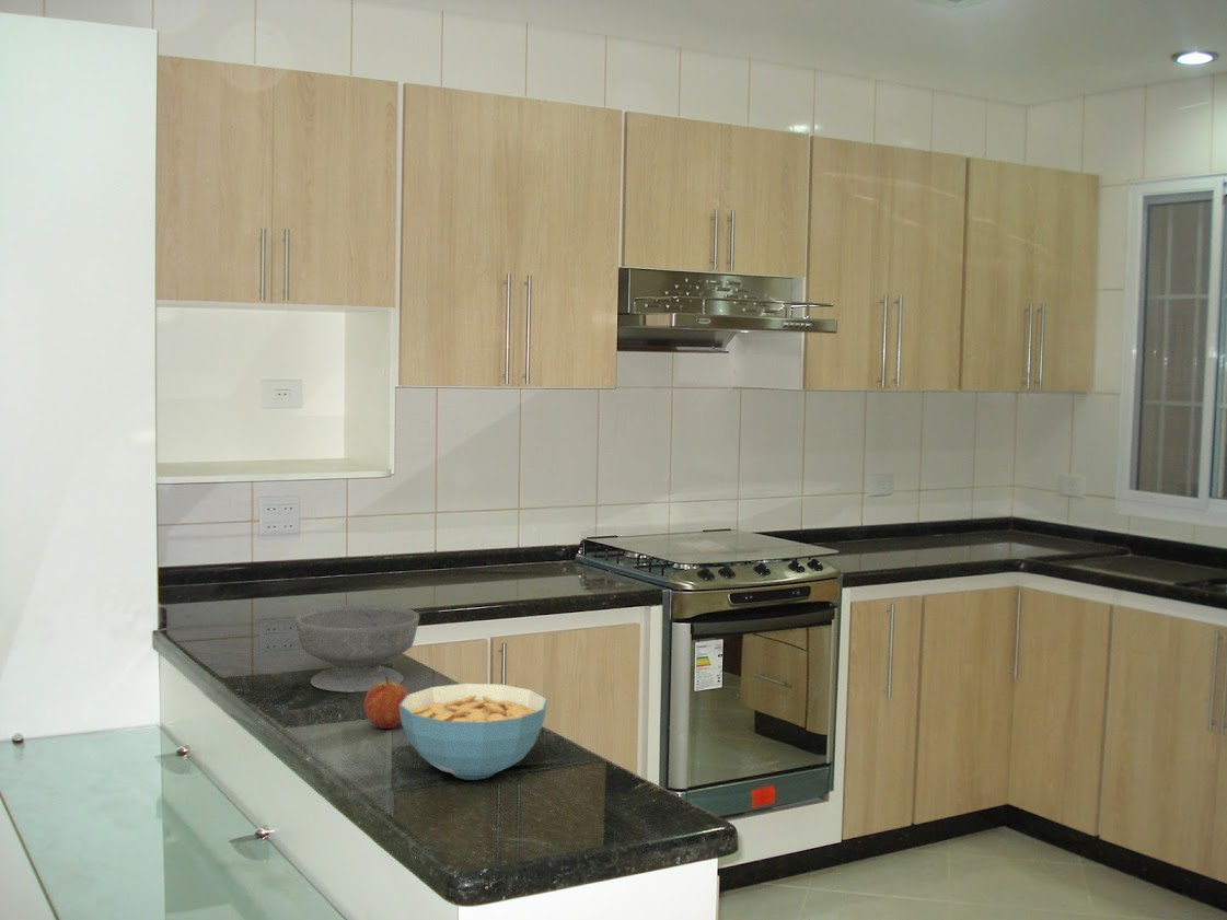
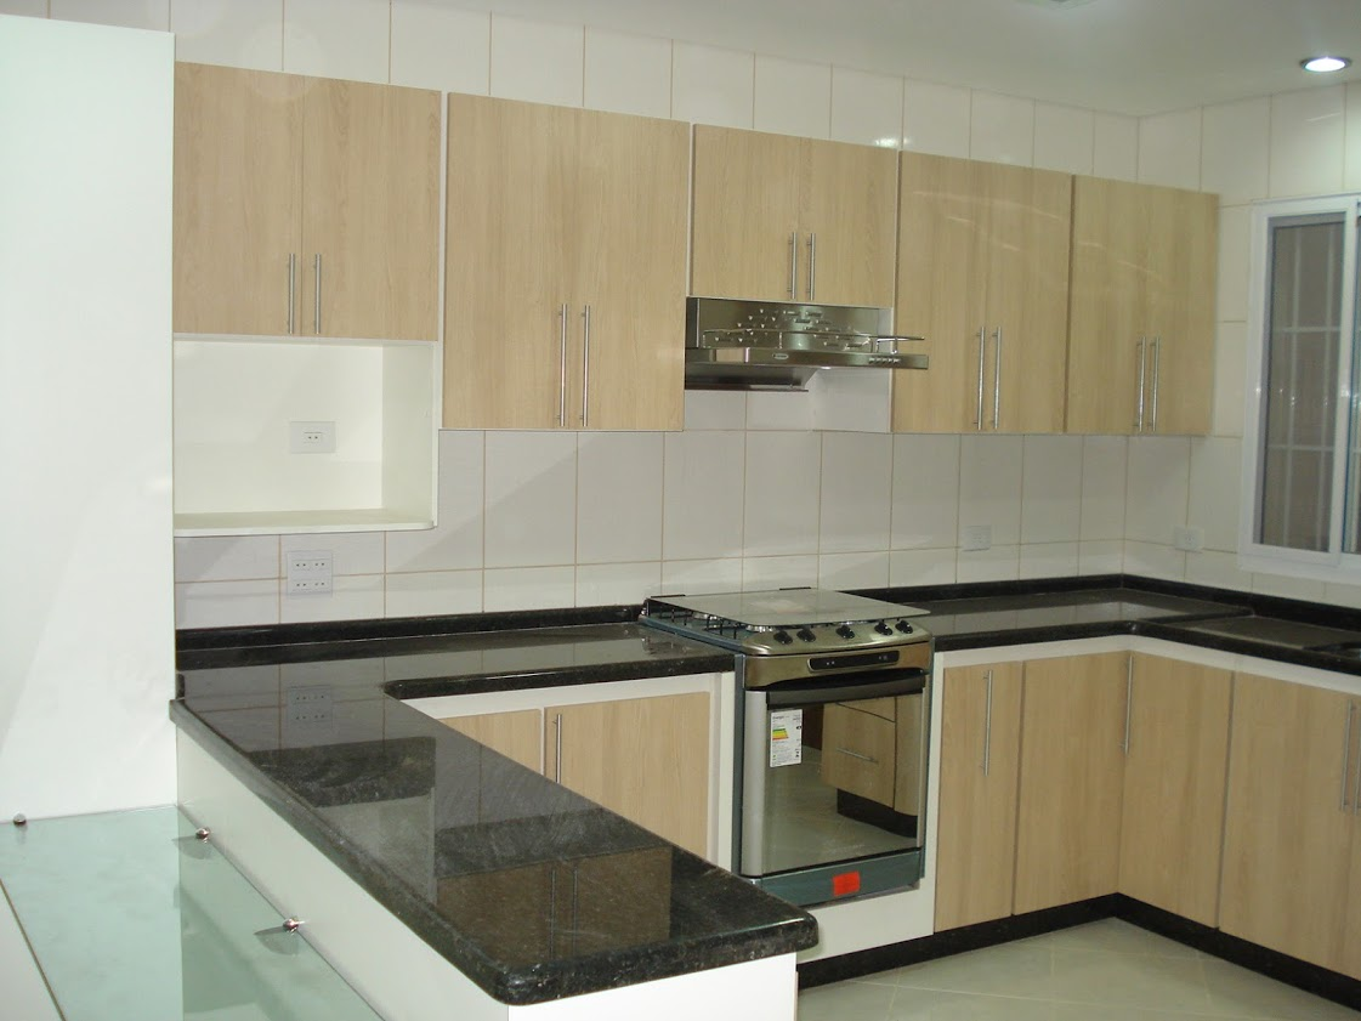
- fruit (386, 701)
- cereal bowl (473, 736)
- bowl (357, 648)
